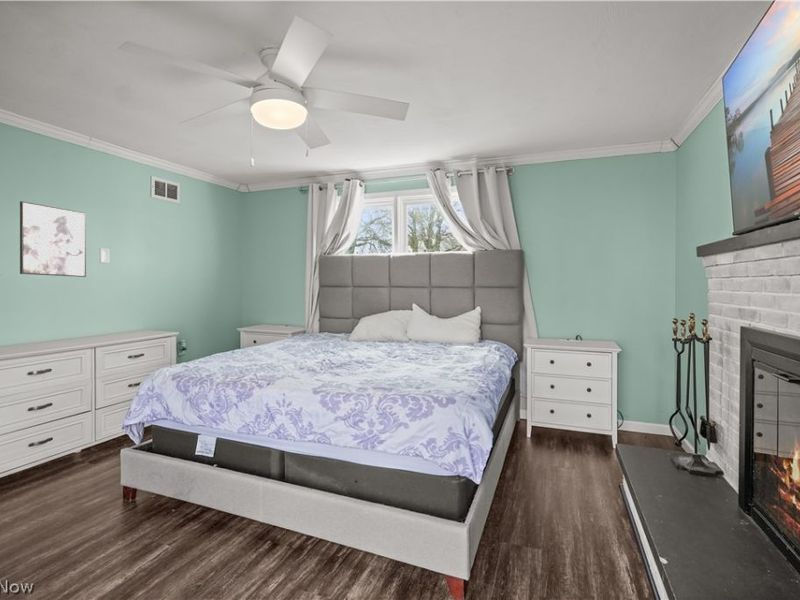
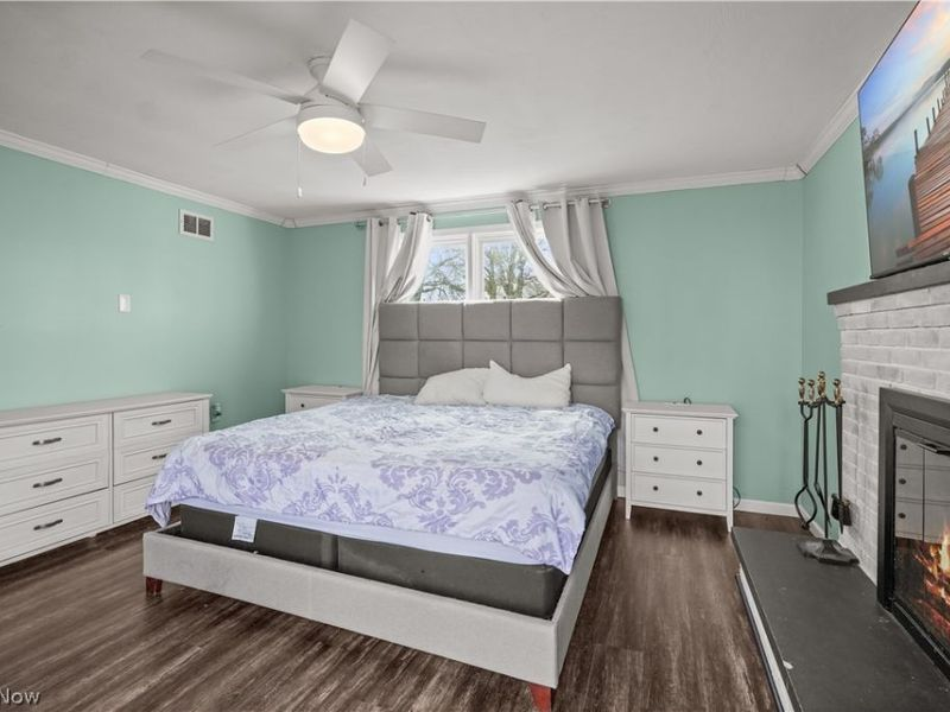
- wall art (55, 241)
